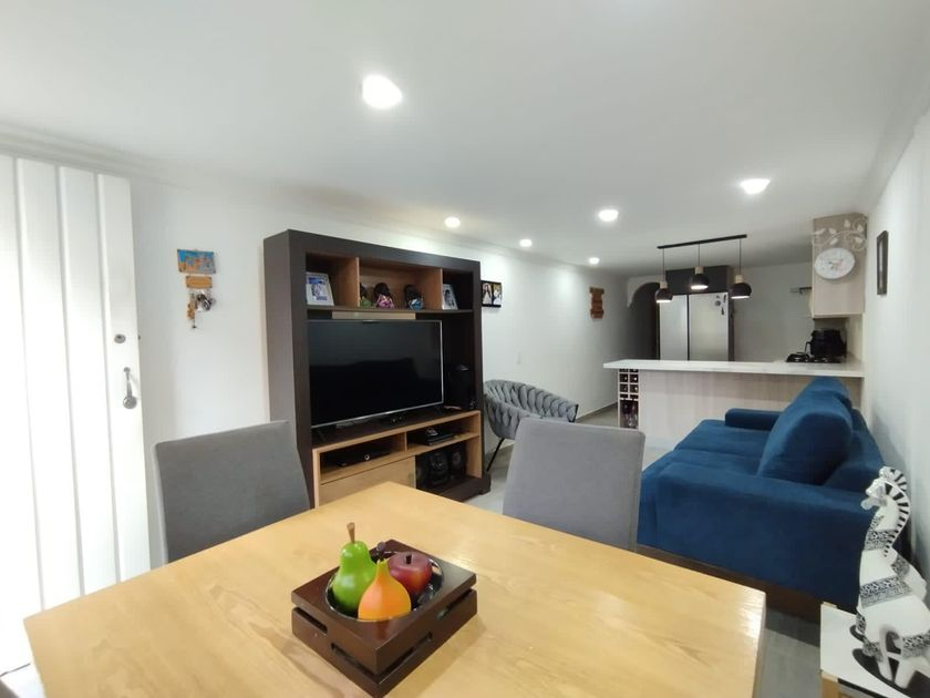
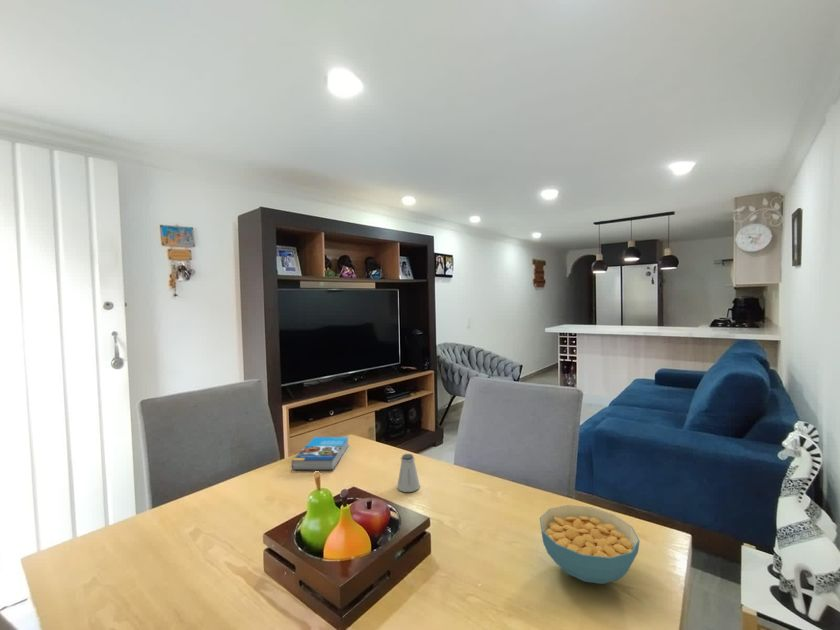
+ book (322, 452)
+ saltshaker (408, 471)
+ cereal bowl (587, 550)
